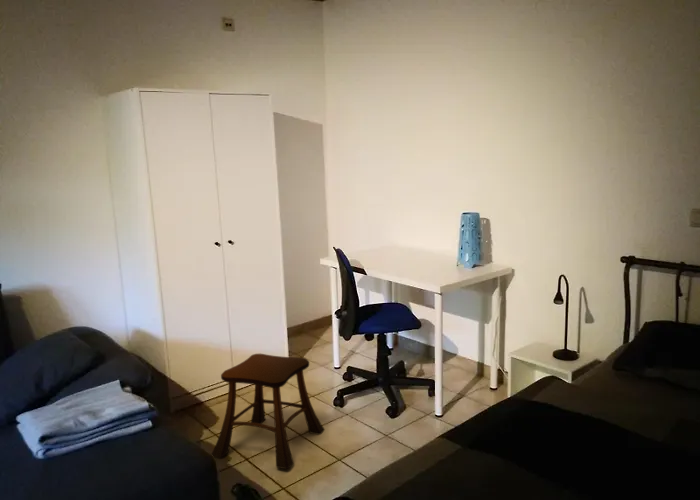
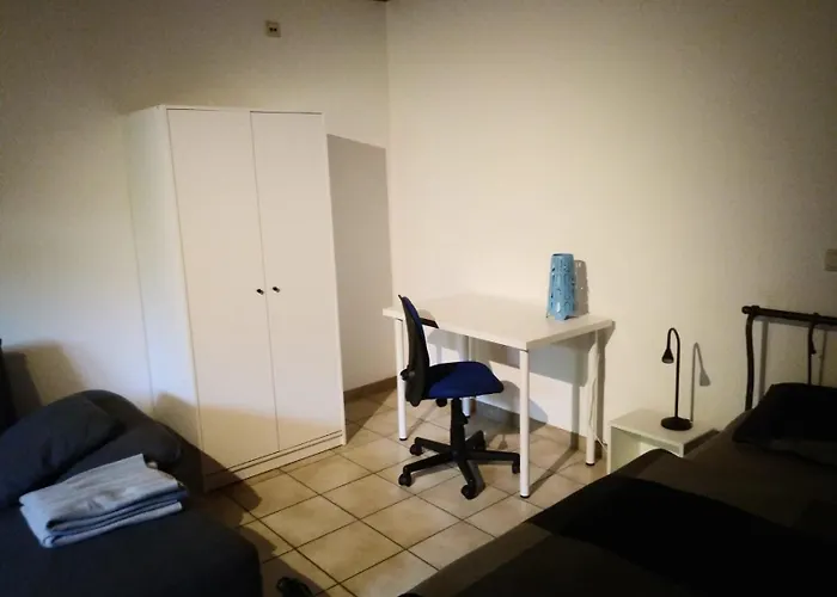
- stool (268, 403)
